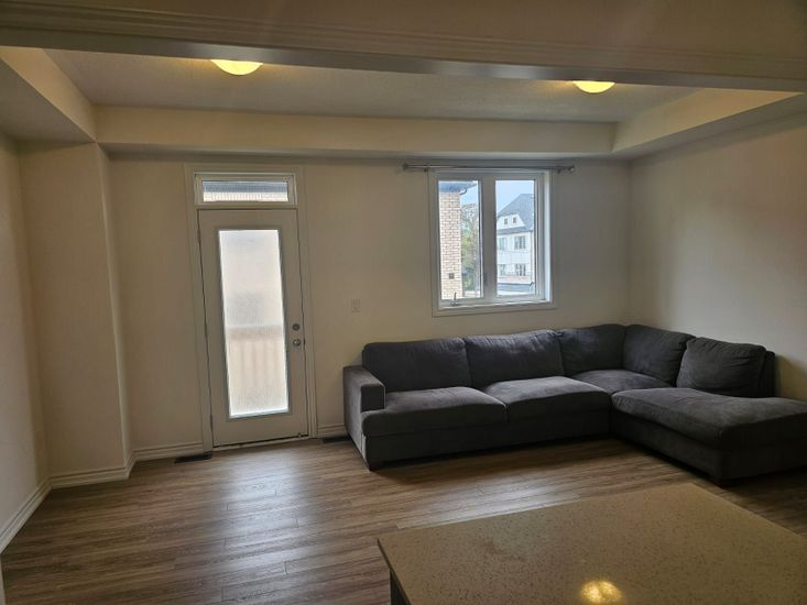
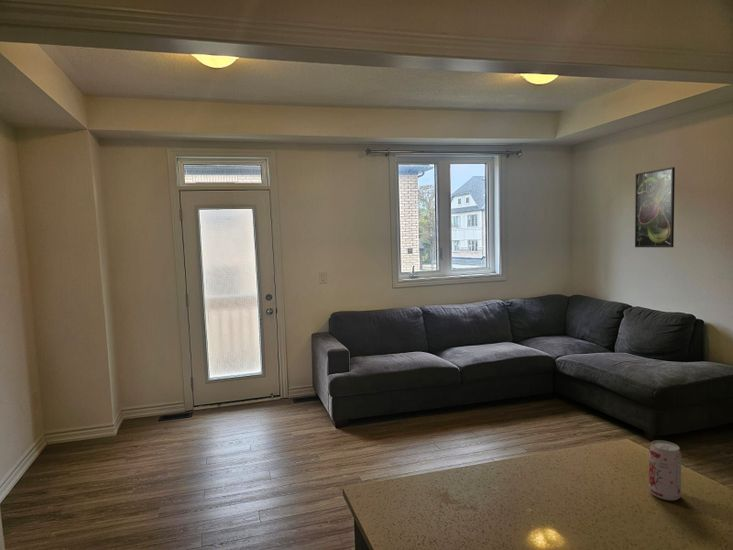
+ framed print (653, 209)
+ beverage can (664, 469)
